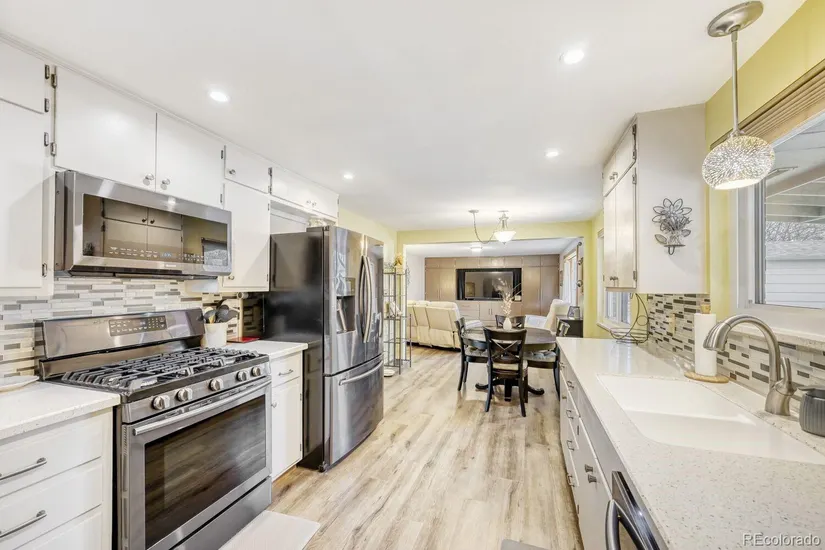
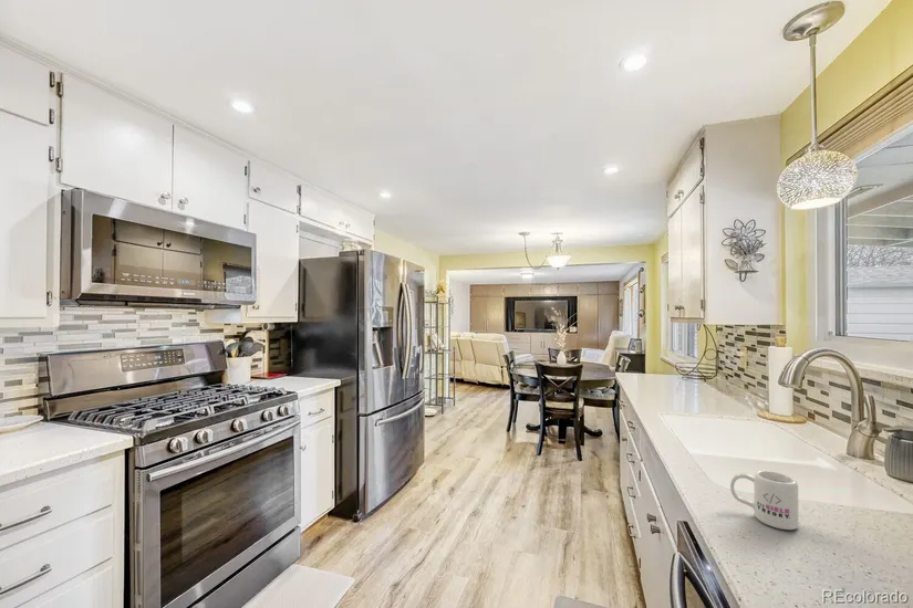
+ mug (762, 495)
